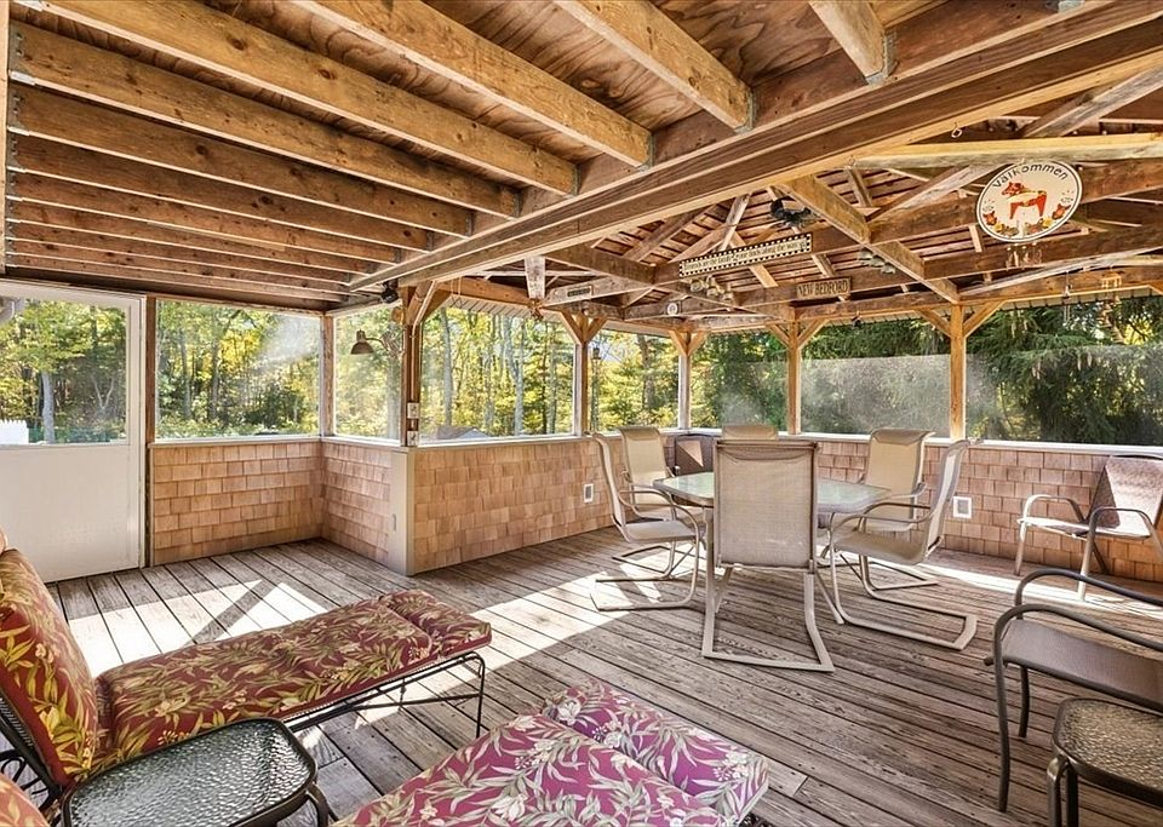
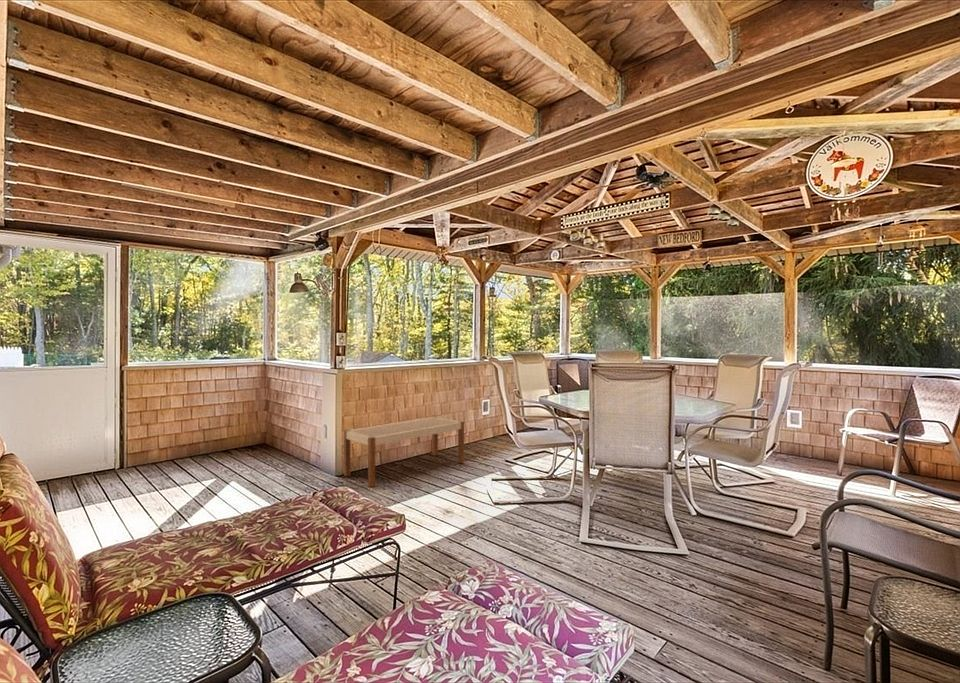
+ bench (405, 439)
